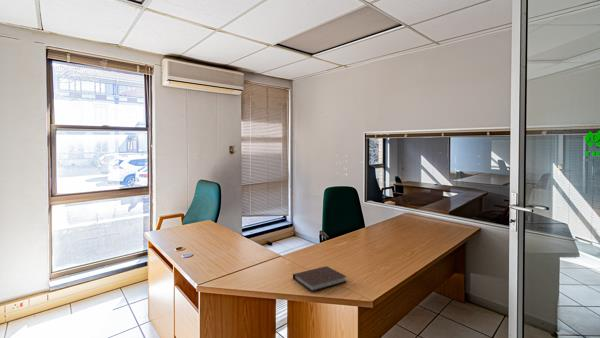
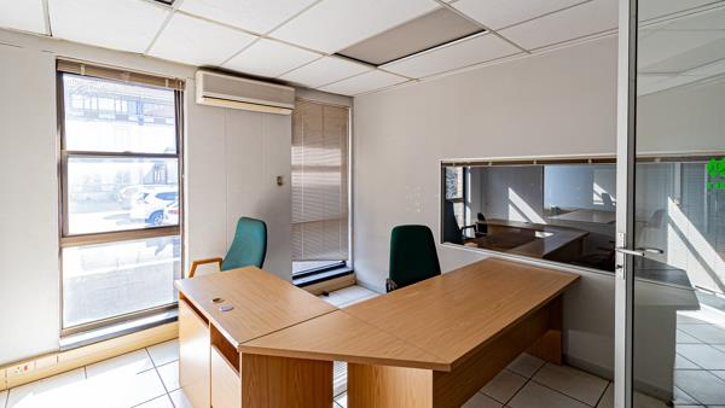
- notebook (319, 277)
